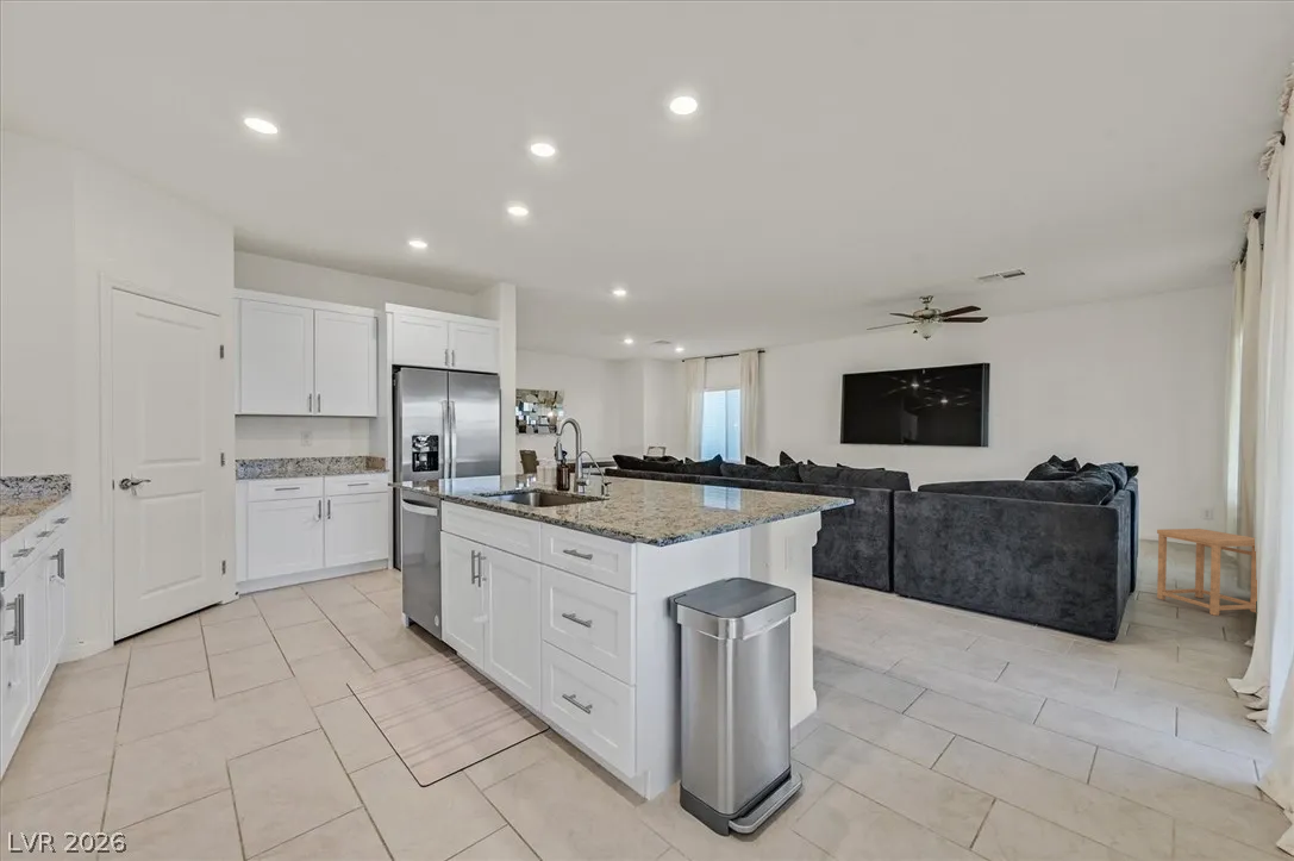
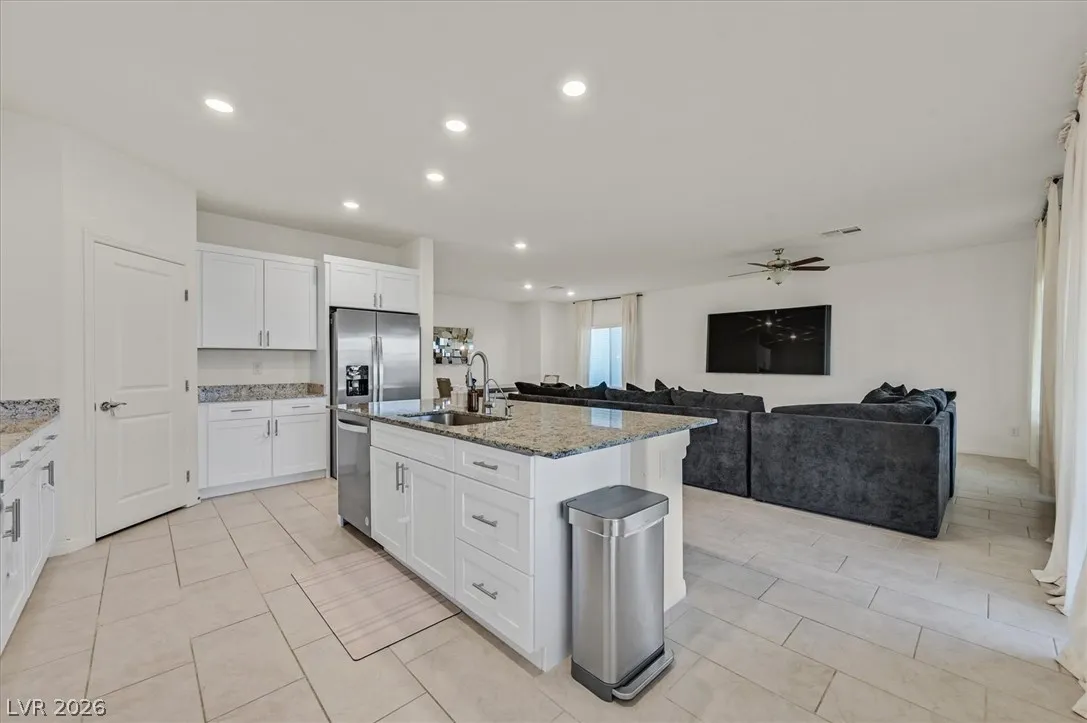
- side table (1211, 569)
